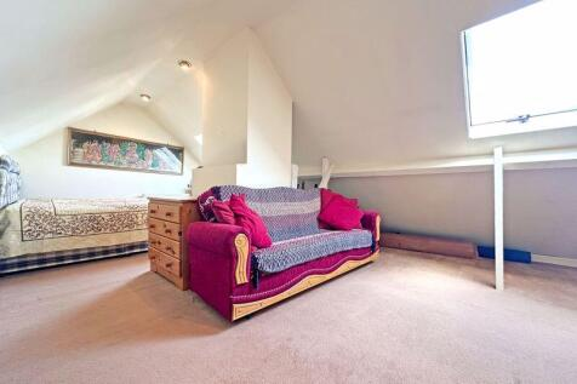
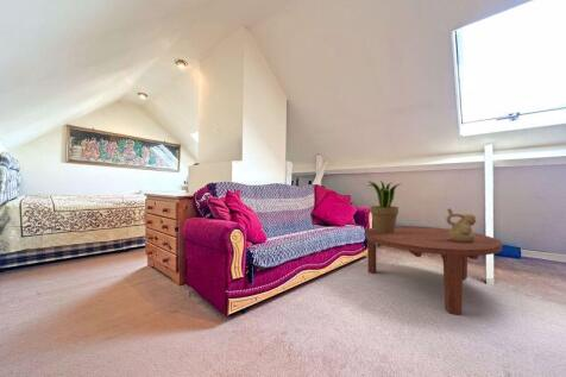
+ coffee table (420, 256)
+ potted plant (383, 206)
+ ceramic vessel (460, 224)
